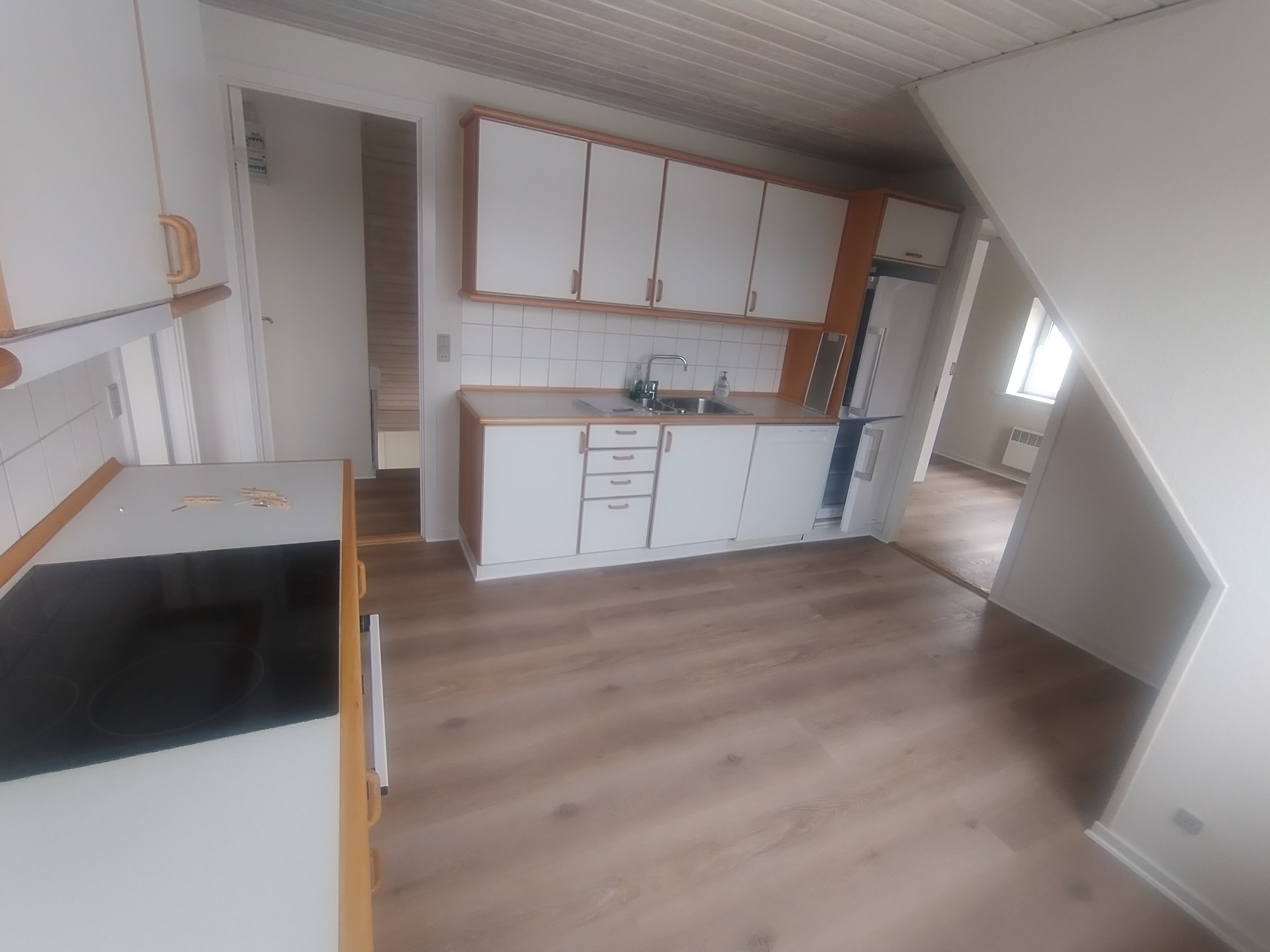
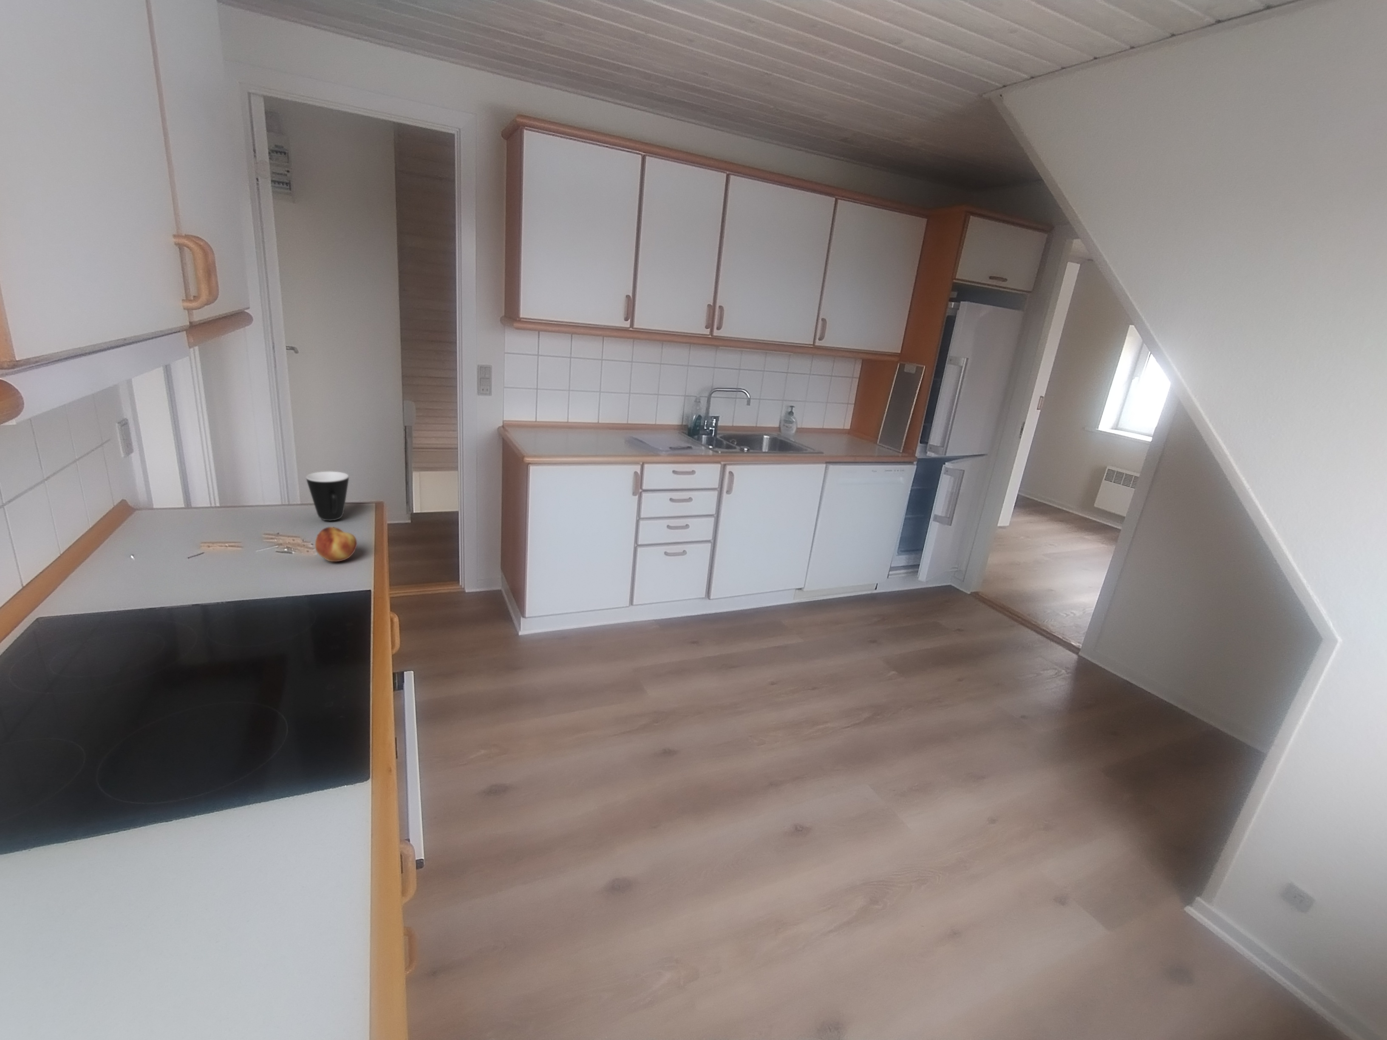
+ fruit (336, 544)
+ mug (330, 499)
